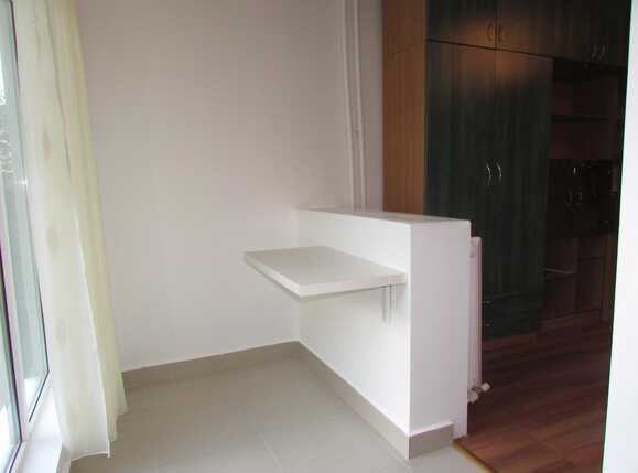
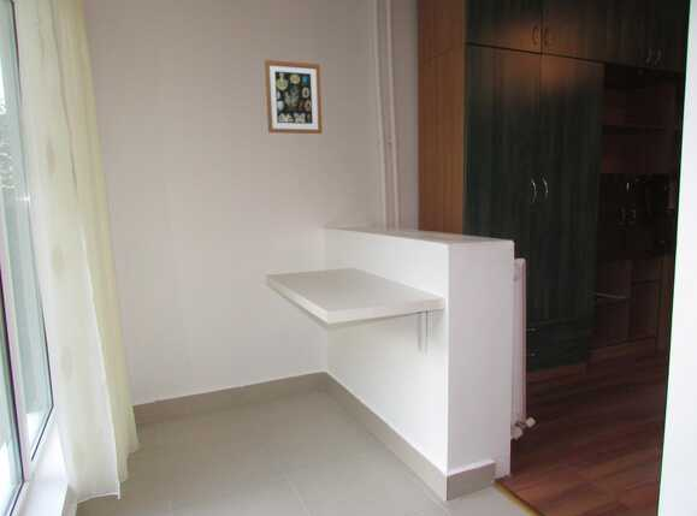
+ wall art (294, 97)
